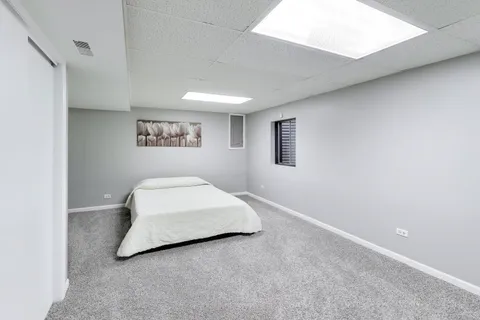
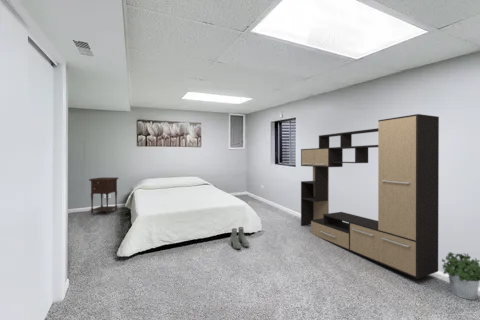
+ nightstand (104, 193)
+ boots (239, 237)
+ potted plant (460, 273)
+ media console (342, 166)
